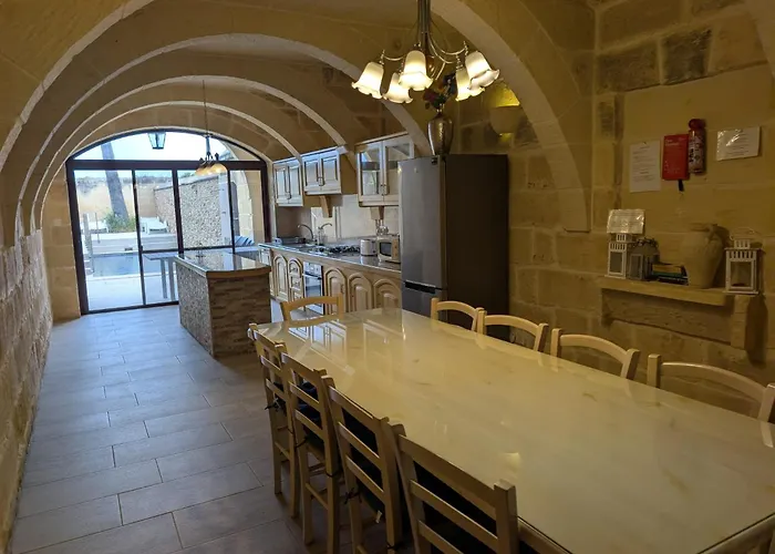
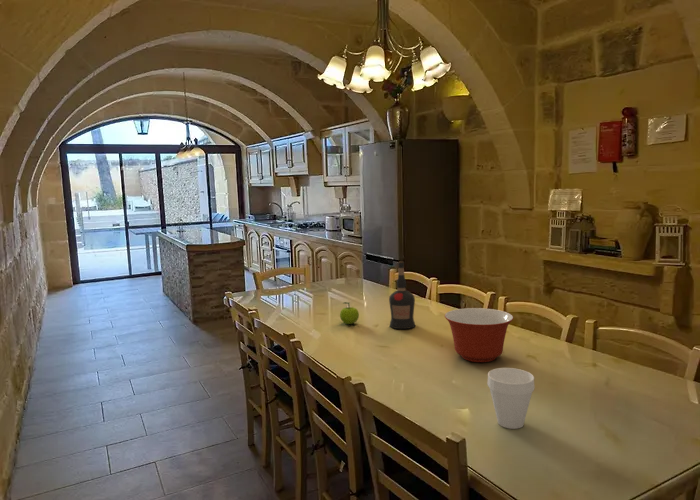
+ mixing bowl (478, 336)
+ liquor bottle (401, 293)
+ cup (510, 399)
+ fruit (348, 312)
